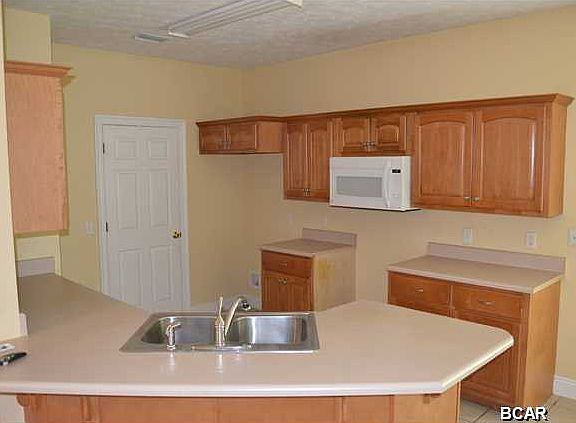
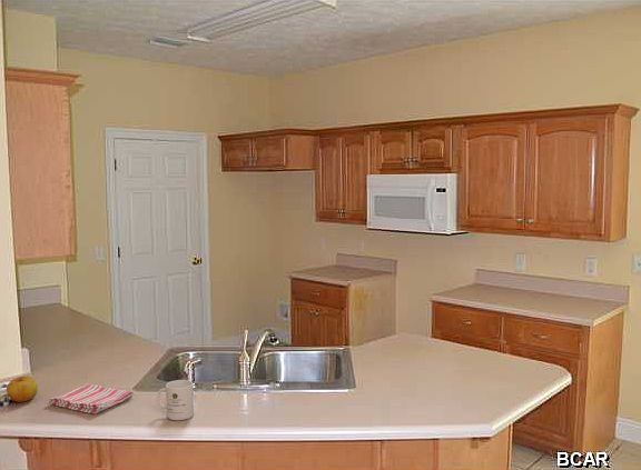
+ mug (175, 399)
+ apple (21, 389)
+ dish towel (91, 396)
